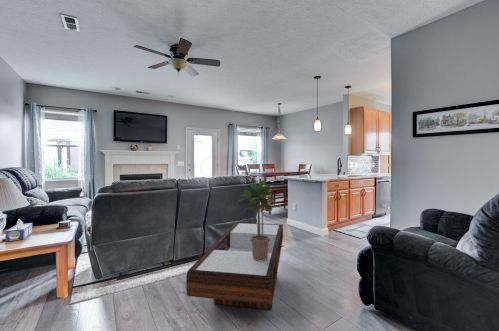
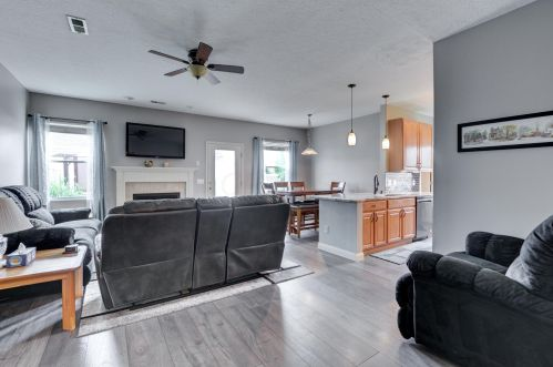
- potted plant (257, 218)
- coffee table (248, 264)
